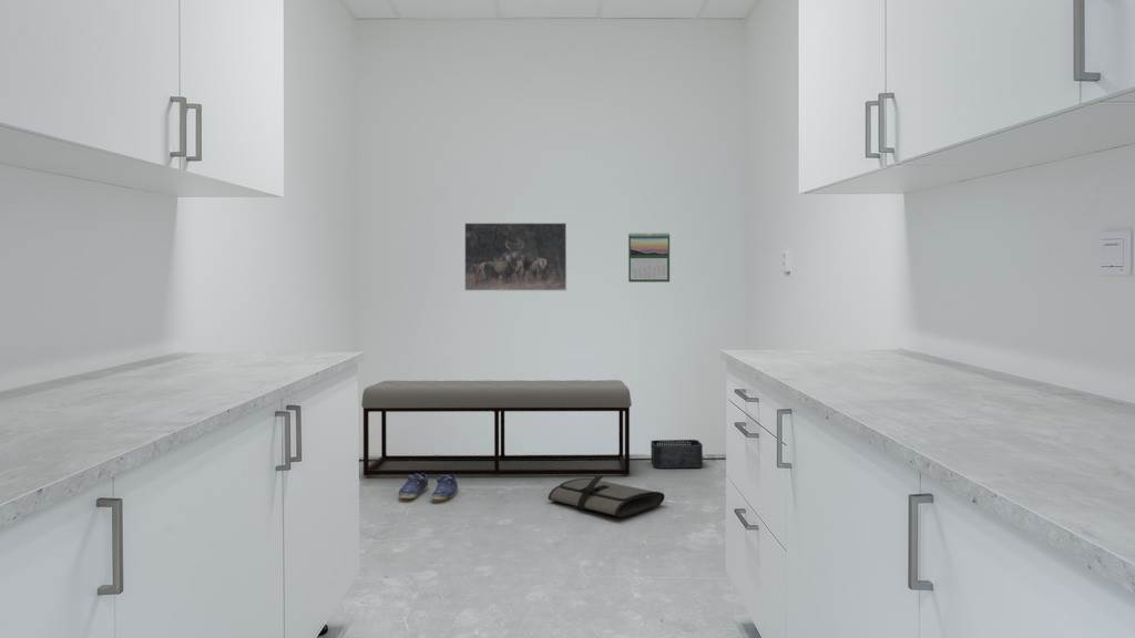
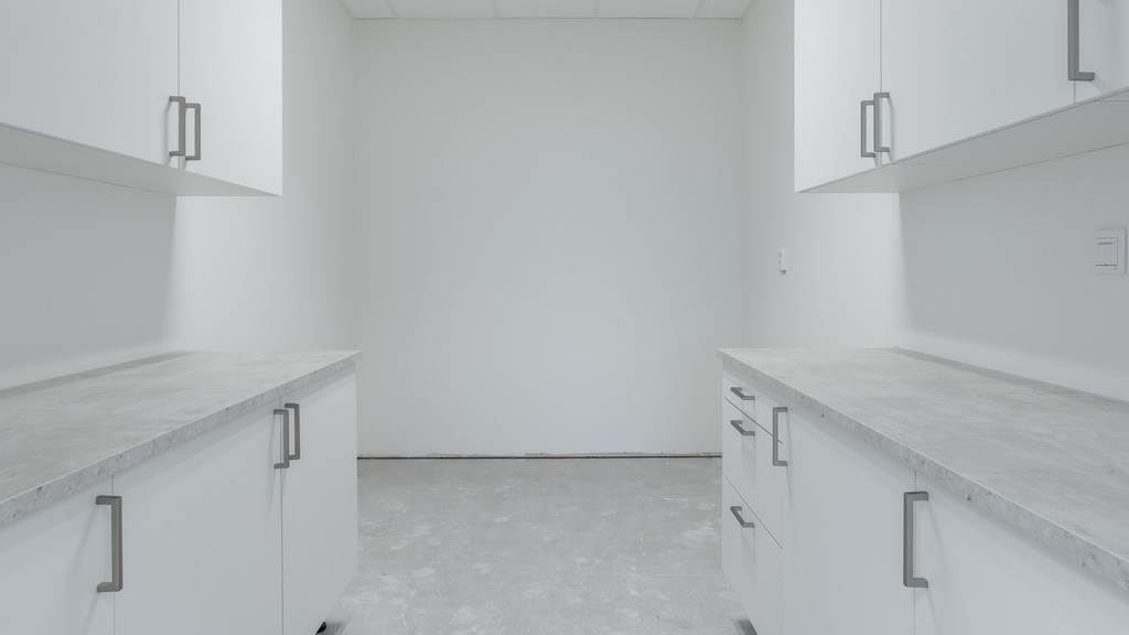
- tool roll (605, 488)
- storage bin (676, 453)
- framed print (515, 256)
- calendar (648, 257)
- shoe (428, 485)
- bench (498, 424)
